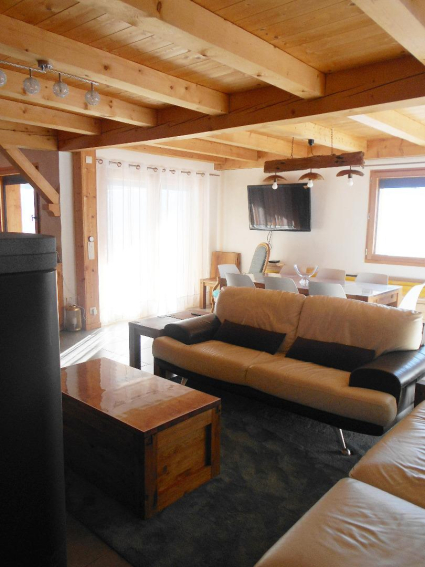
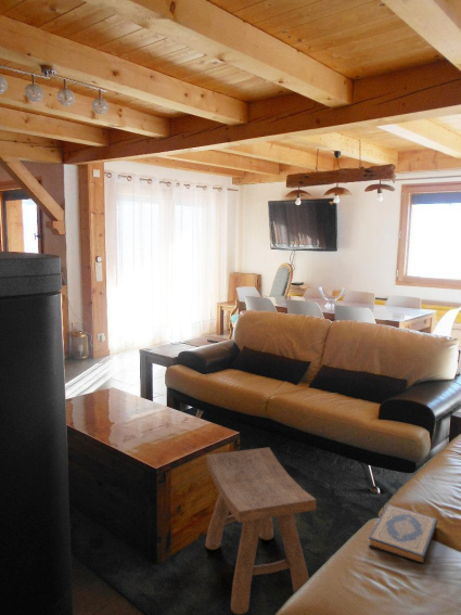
+ stool (255, 522)
+ hardback book (404, 531)
